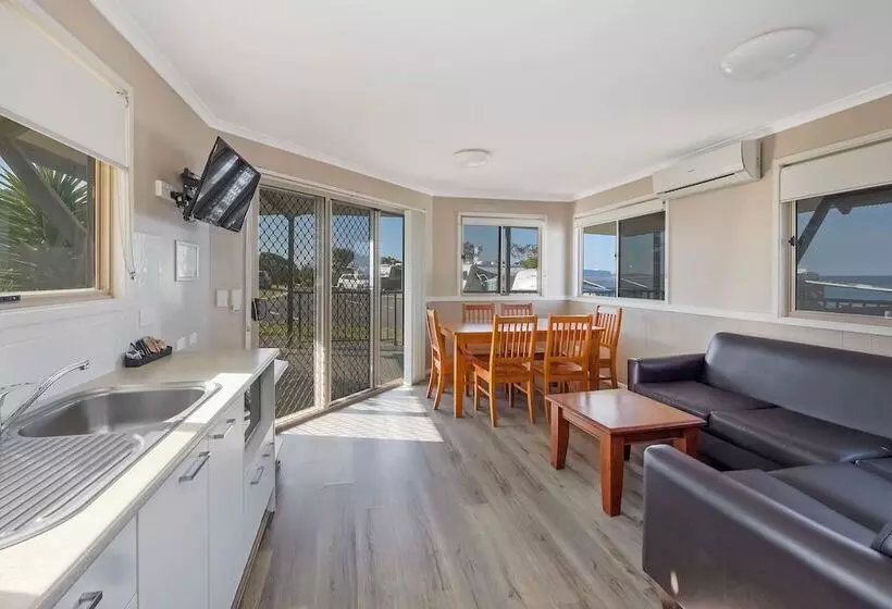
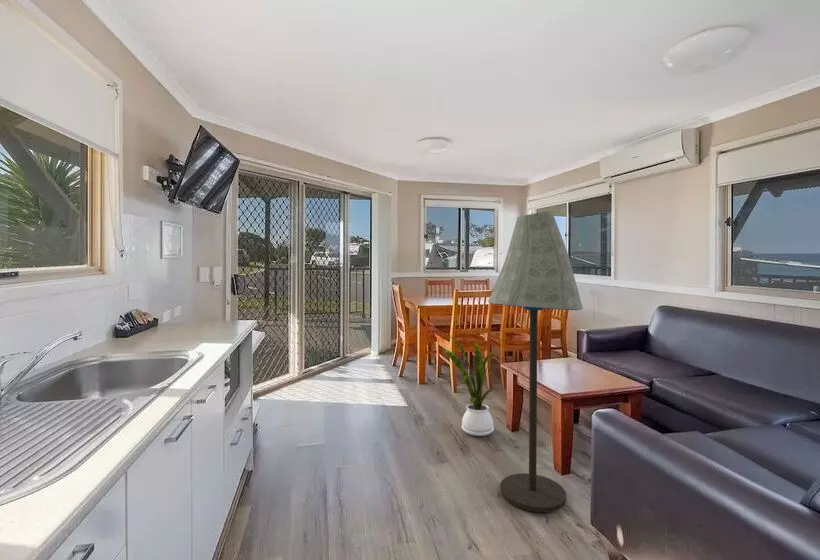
+ house plant (473, 382)
+ floor lamp (533, 353)
